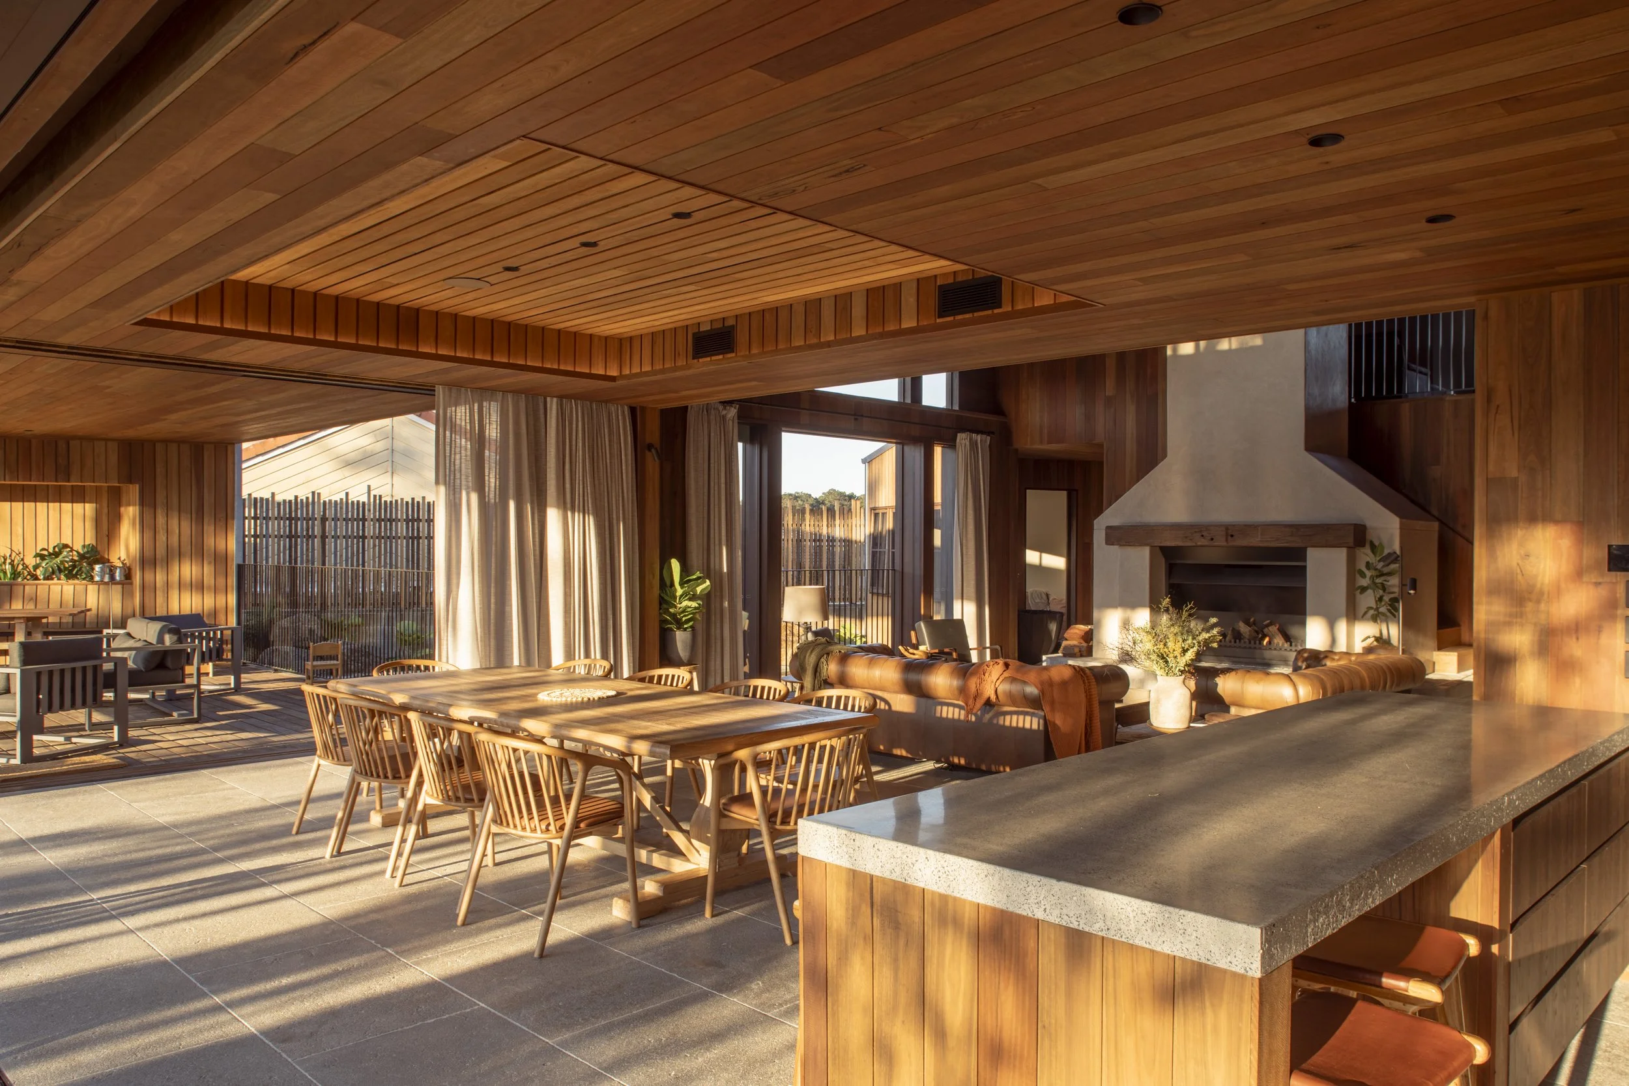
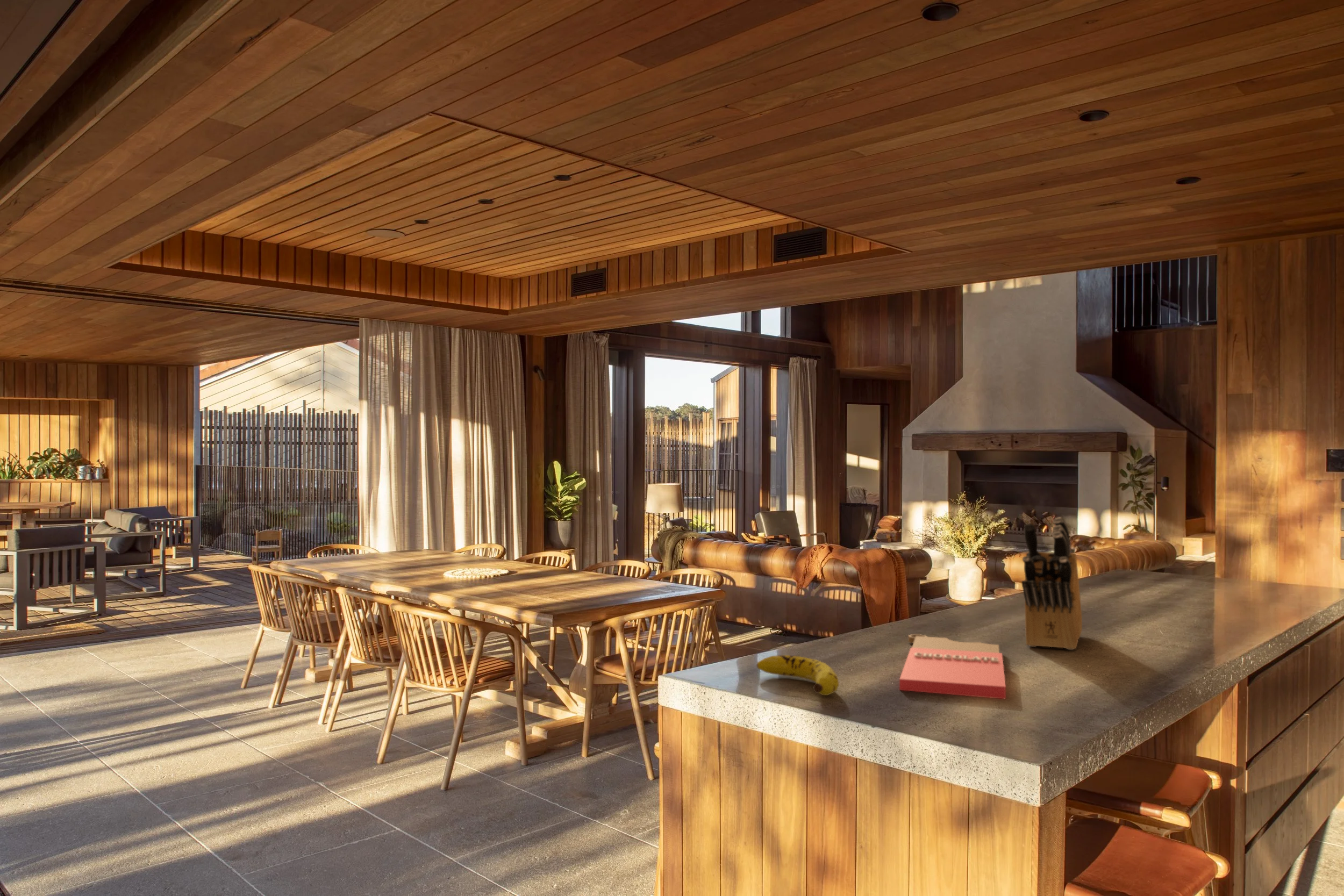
+ knife block (1052, 578)
+ cutting board (950, 658)
+ fruit (795, 675)
